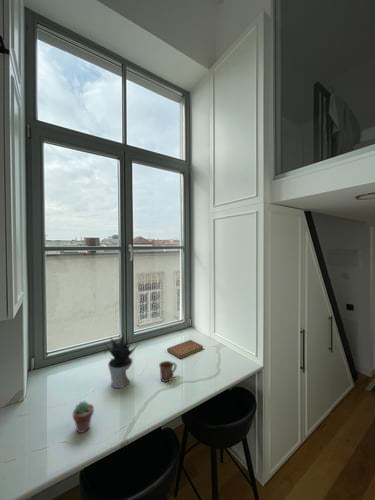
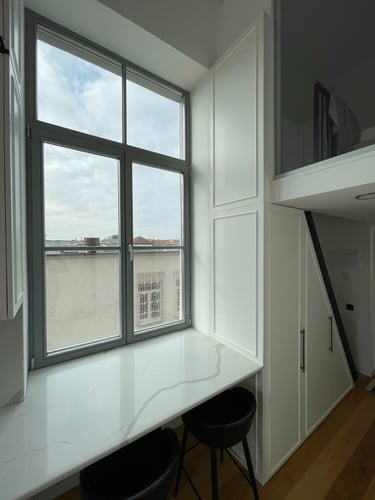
- mug (168, 370)
- notebook (185, 348)
- potted succulent (83, 414)
- potted plant (121, 358)
